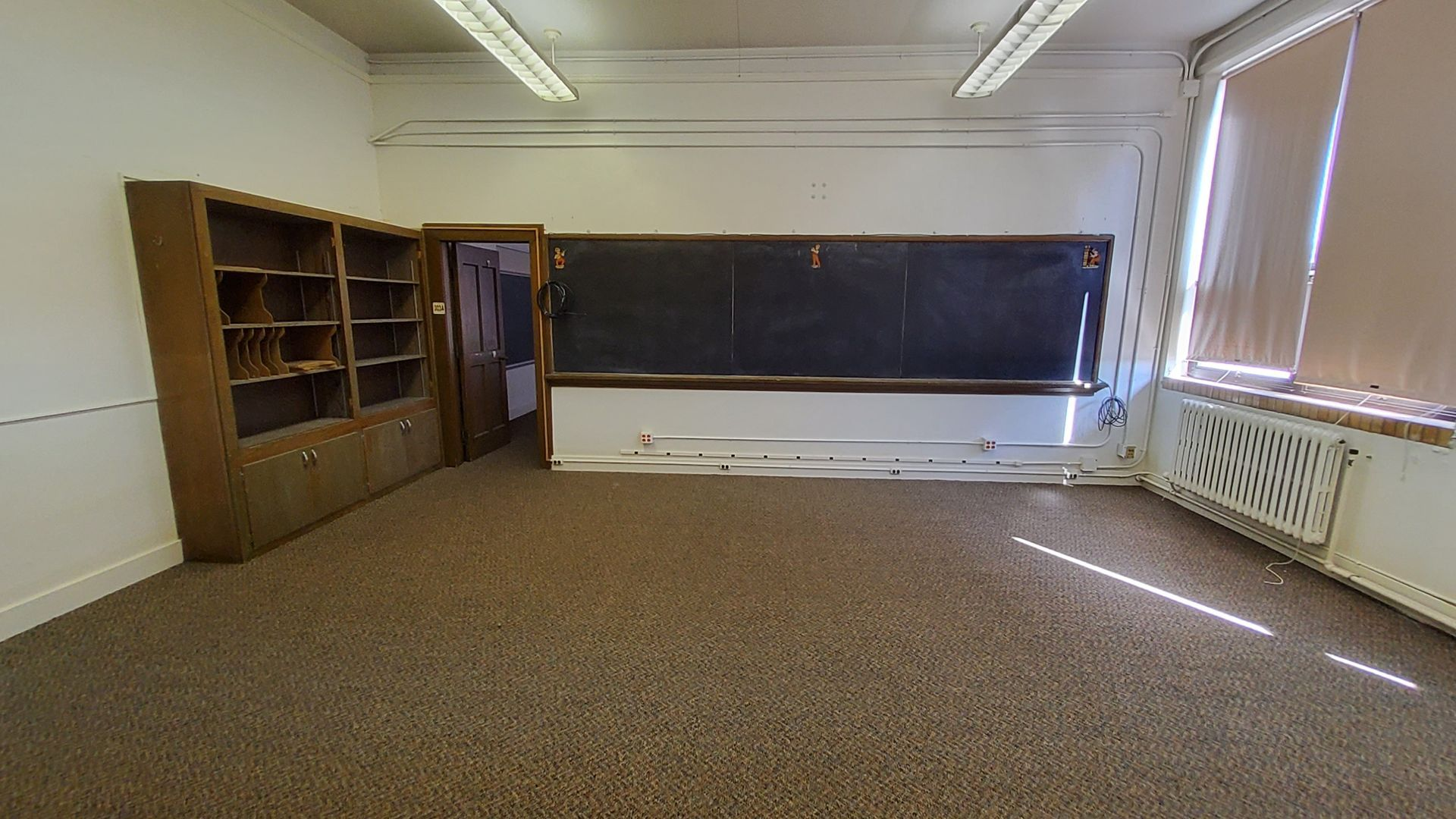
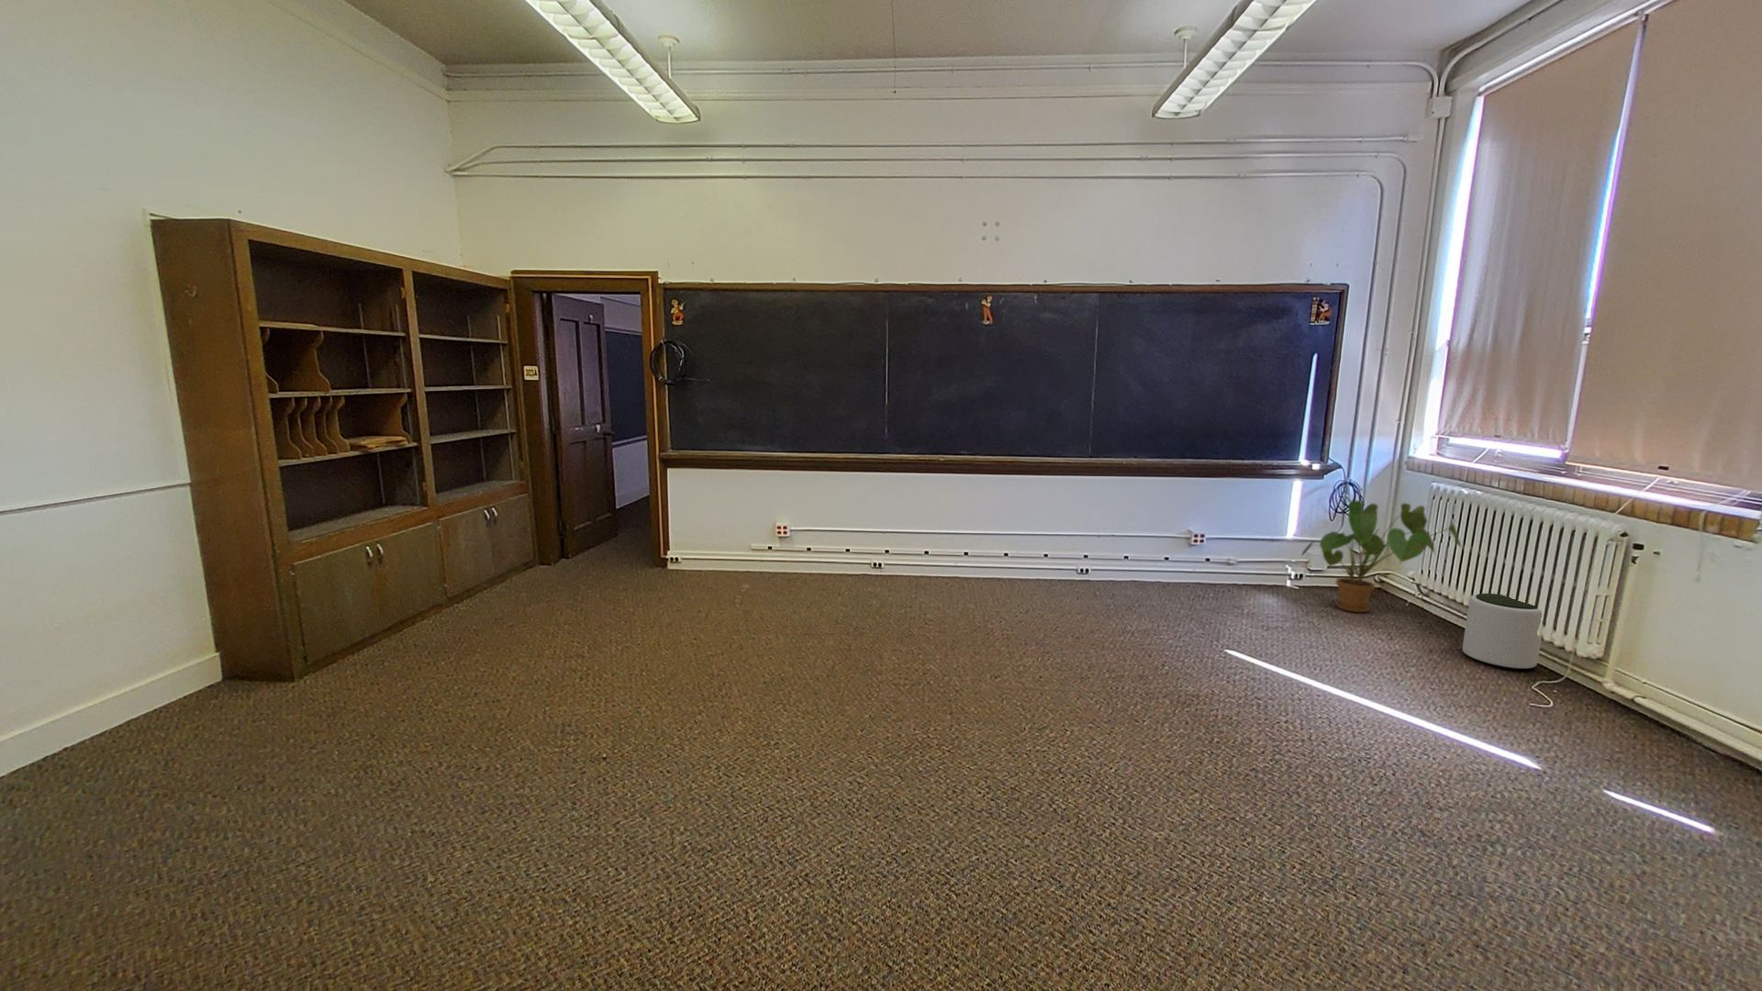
+ house plant (1378, 557)
+ plant pot (1502, 629)
